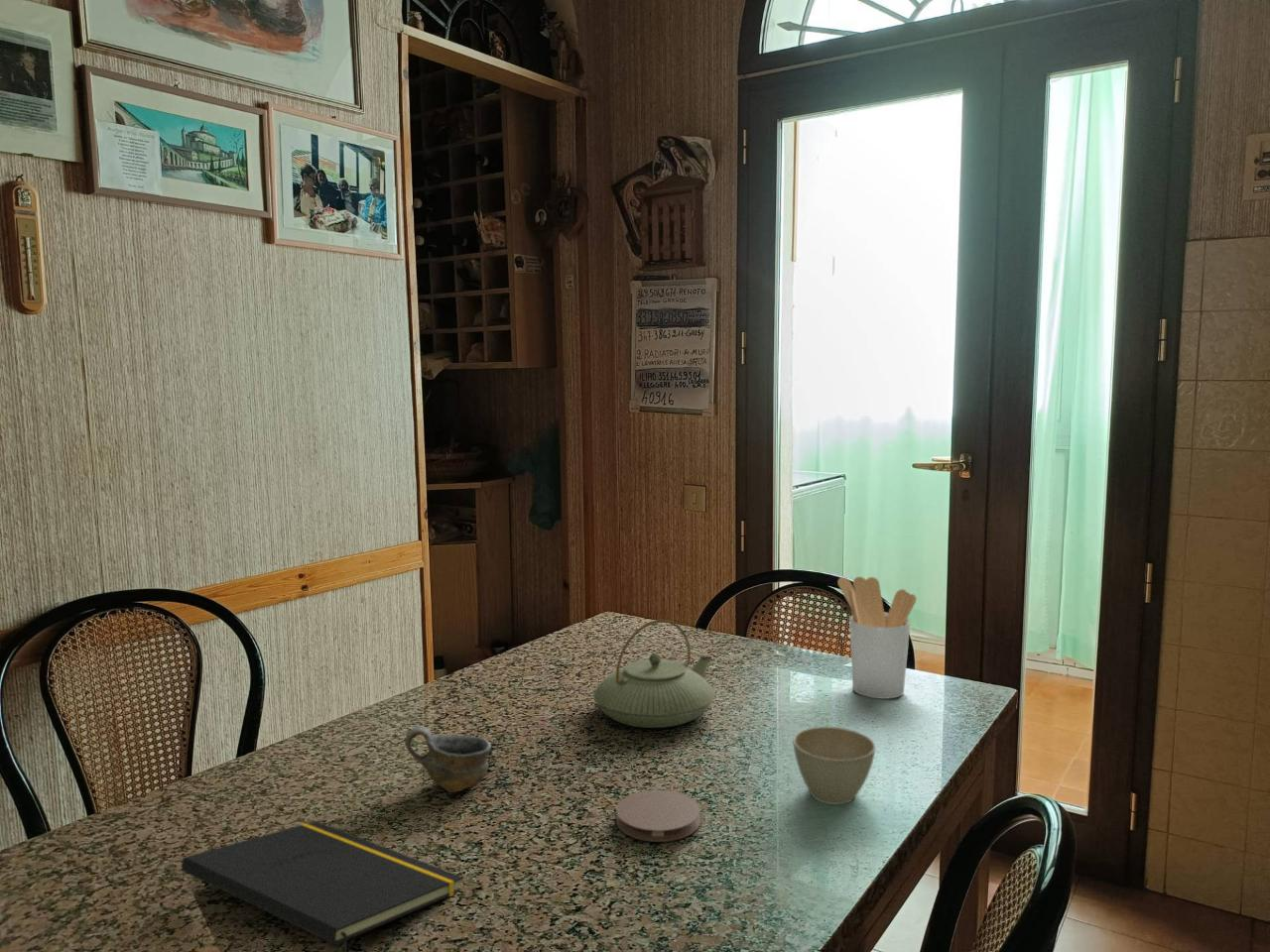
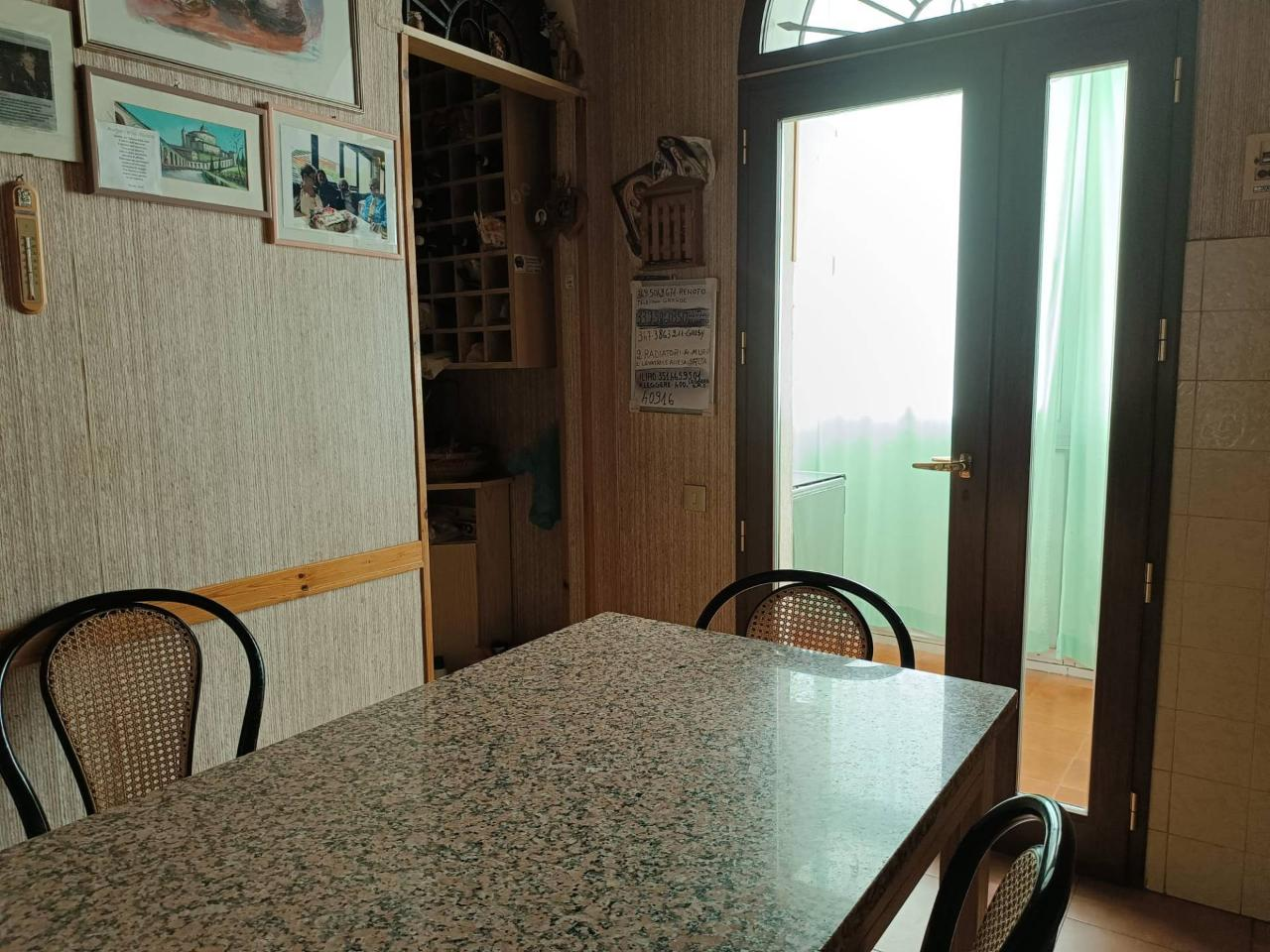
- teapot (661, 665)
- utensil holder (871, 633)
- coaster (658, 814)
- flower pot (833, 769)
- cup (453, 755)
- notepad (323, 874)
